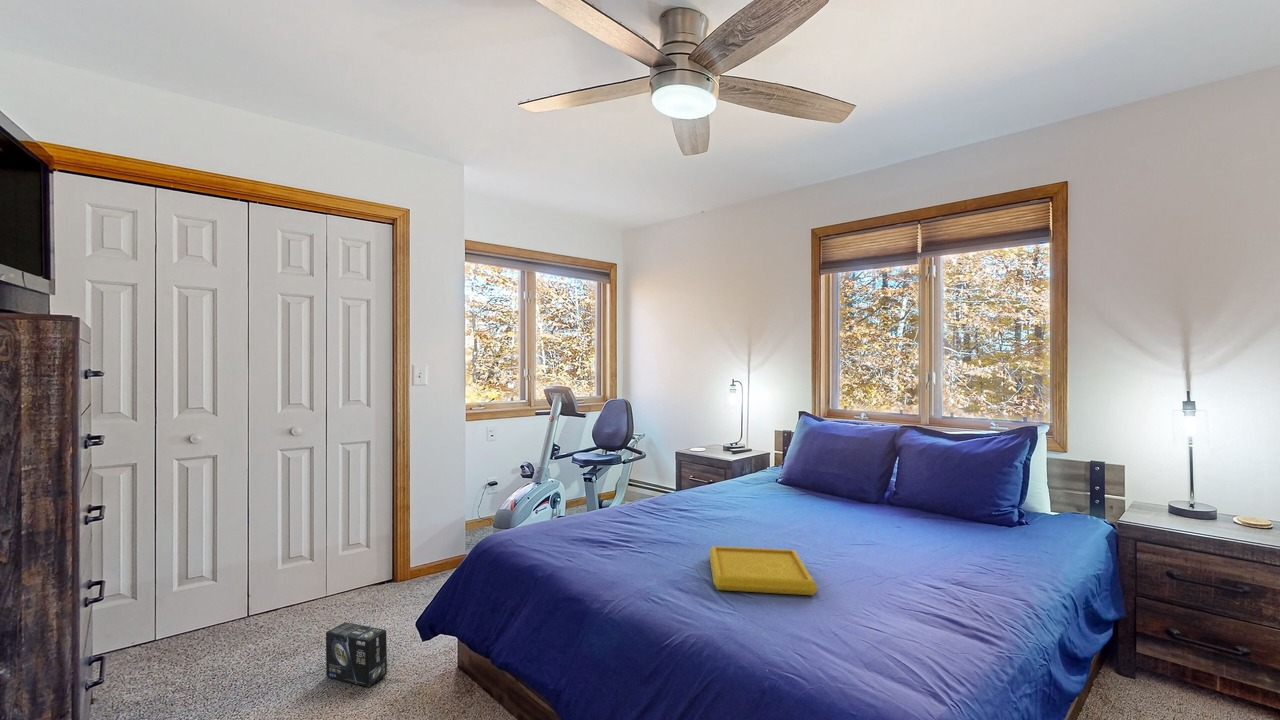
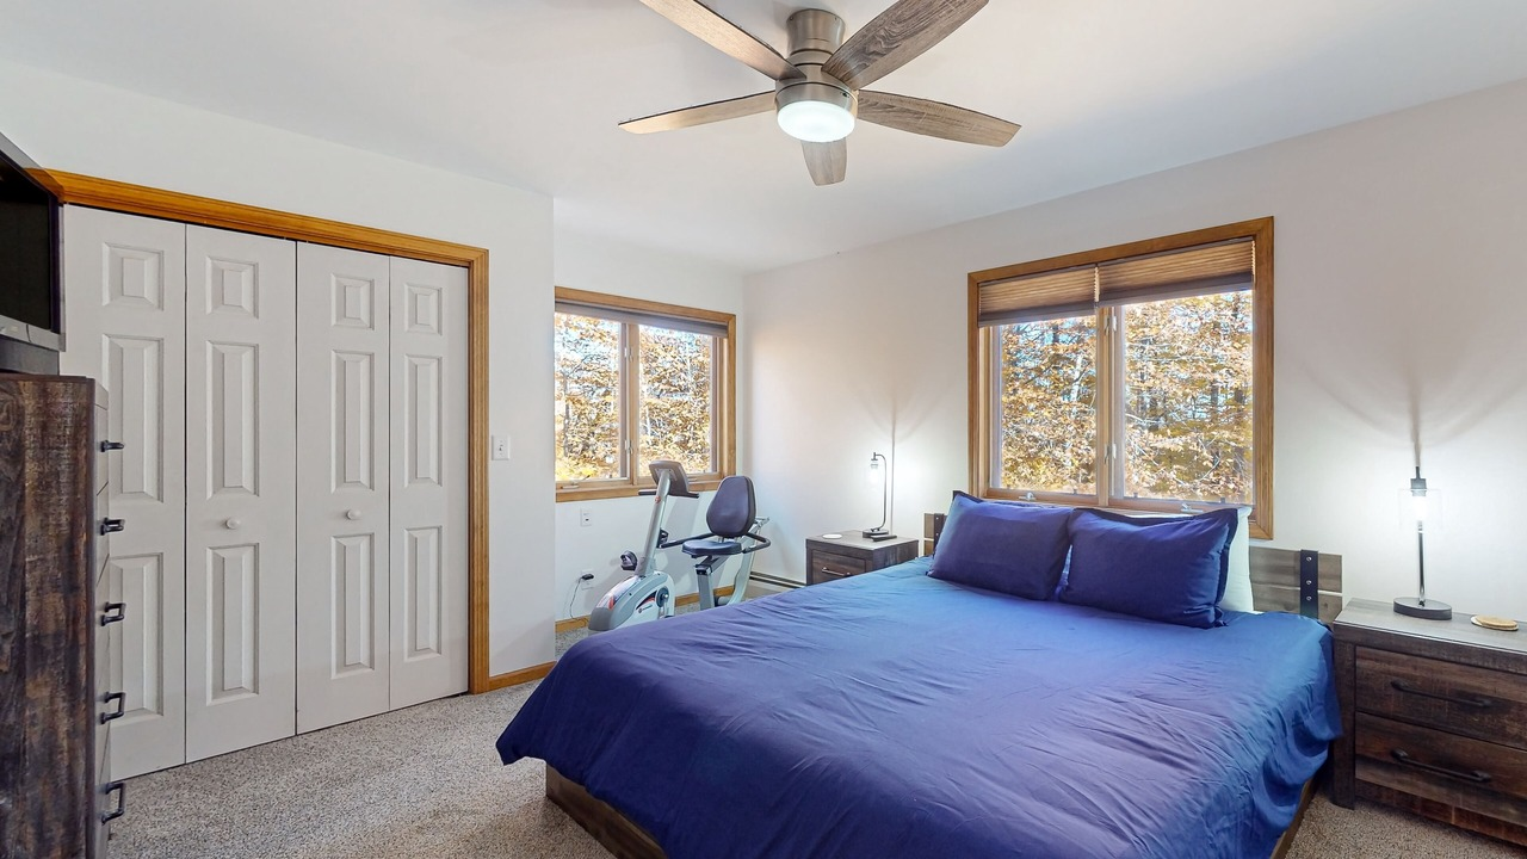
- box (356, 653)
- serving tray (758, 568)
